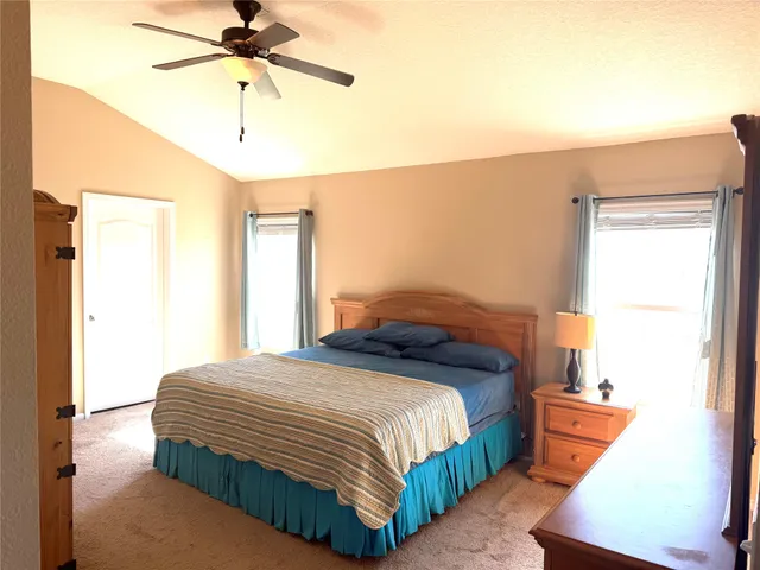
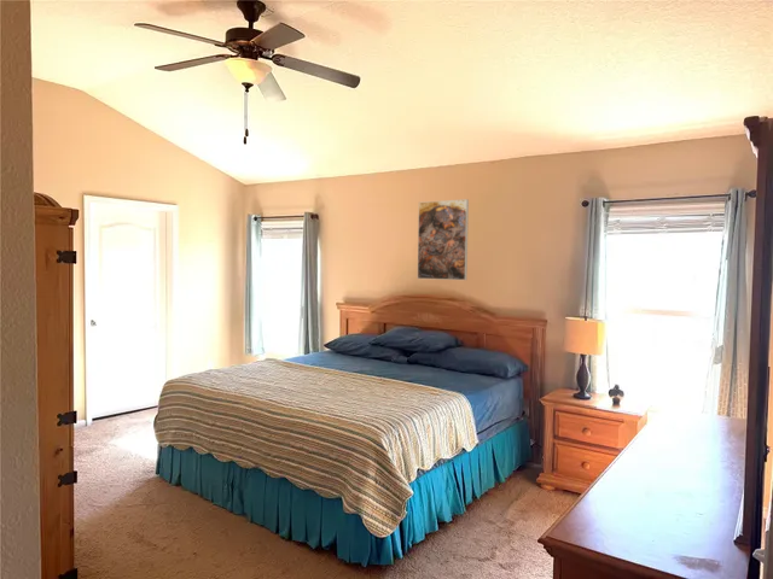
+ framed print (442, 240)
